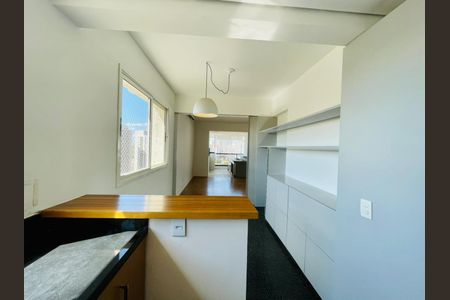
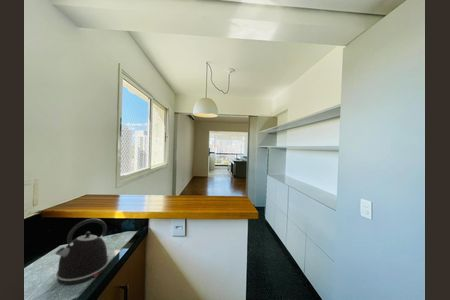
+ kettle (84, 245)
